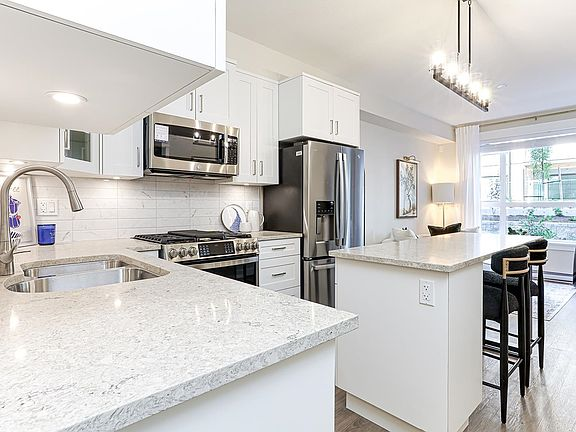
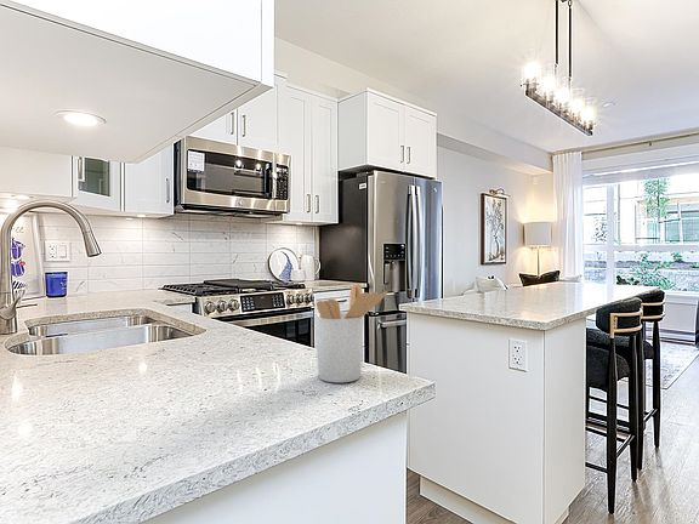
+ utensil holder (350, 331)
